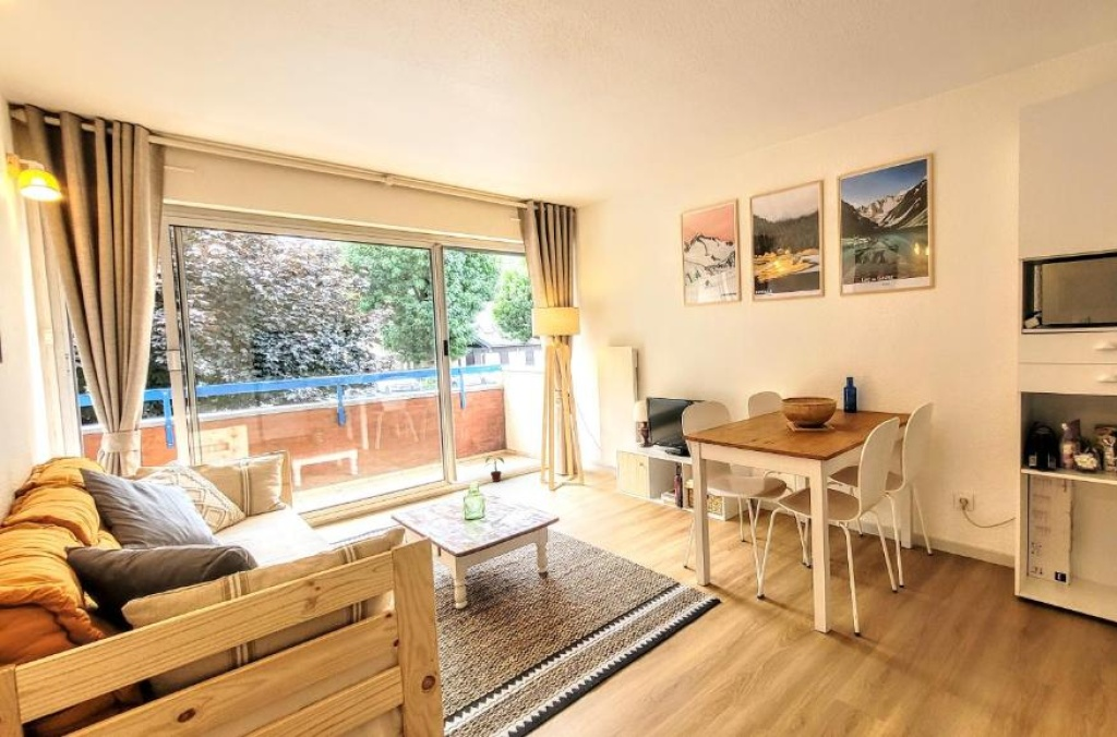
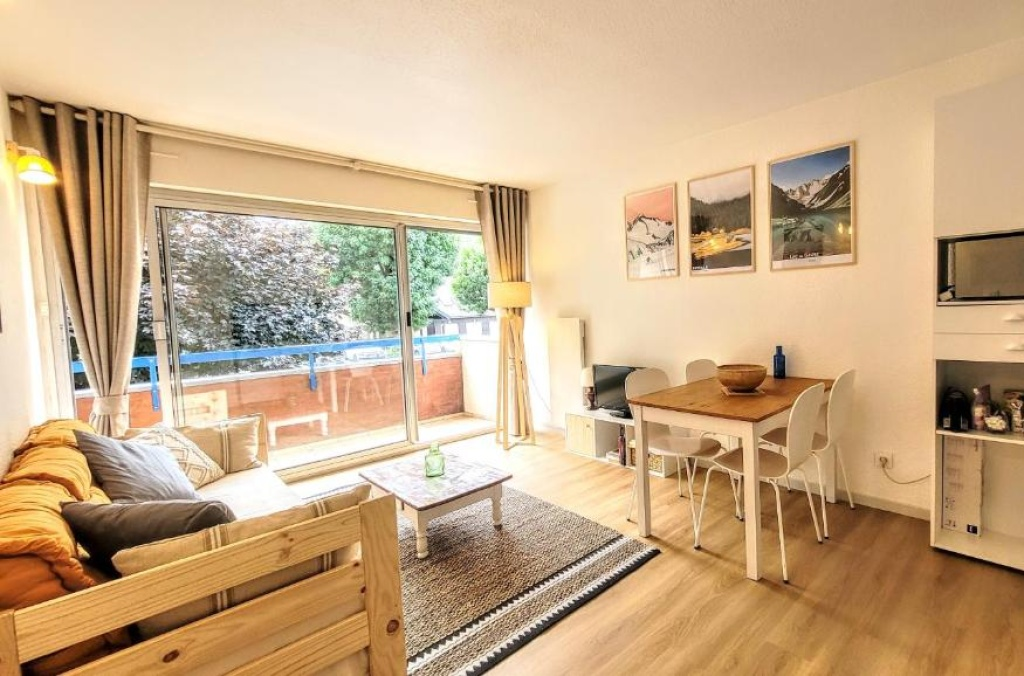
- potted plant (494, 468)
